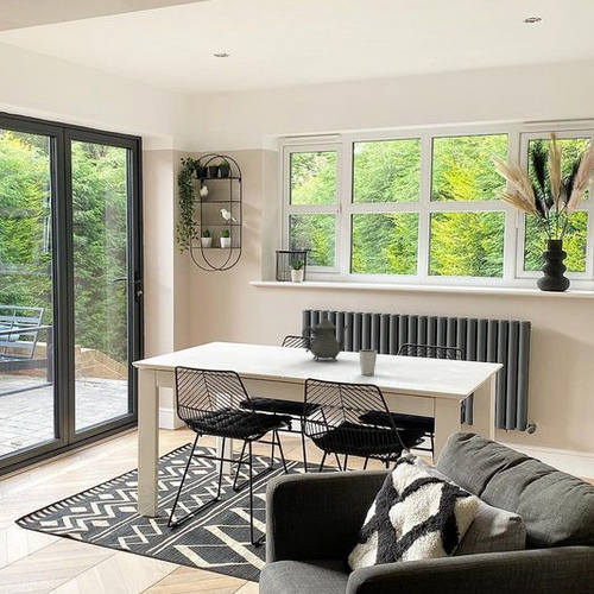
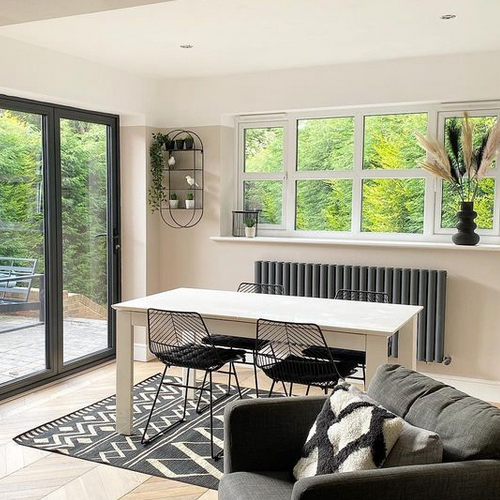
- dixie cup (367, 362)
- teapot (324, 335)
